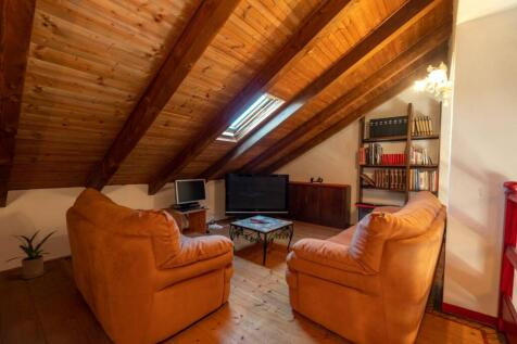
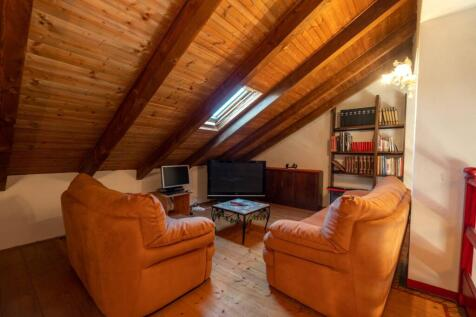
- house plant (34, 253)
